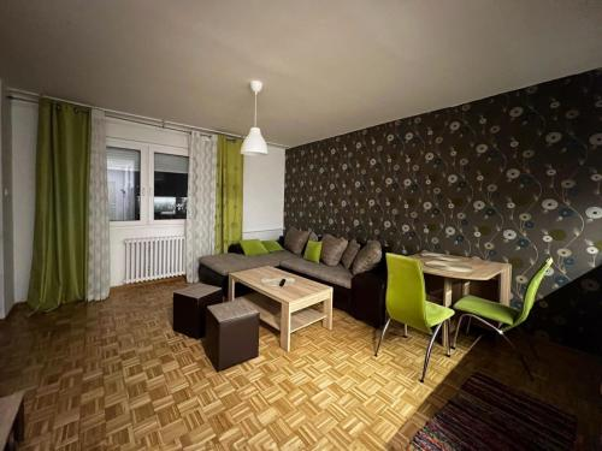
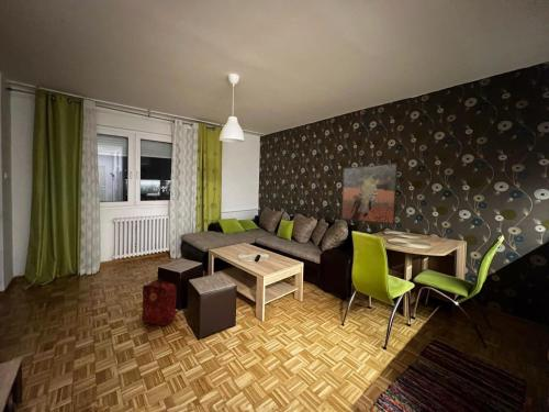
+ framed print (367, 193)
+ backpack (159, 298)
